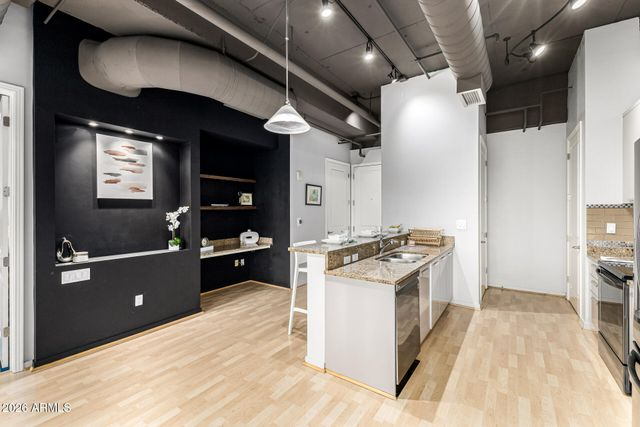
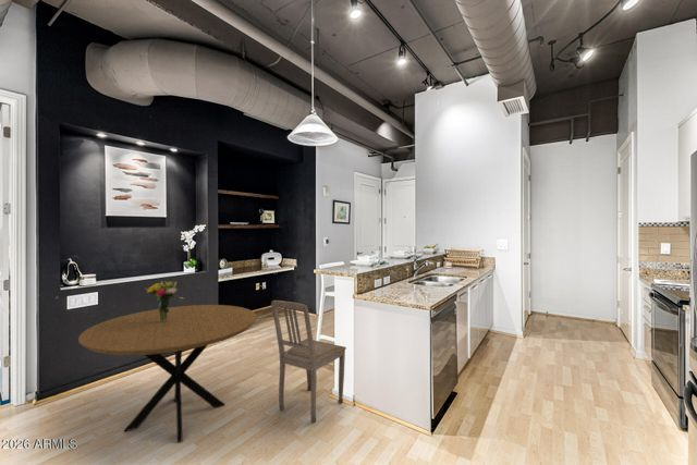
+ dining table (178, 369)
+ bouquet (164, 301)
+ dining chair (309, 351)
